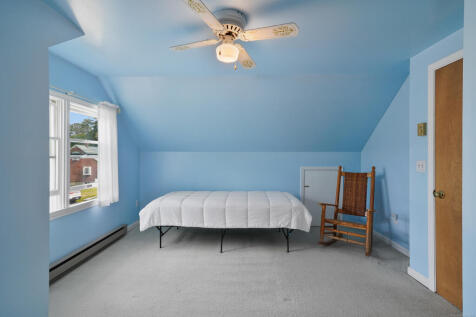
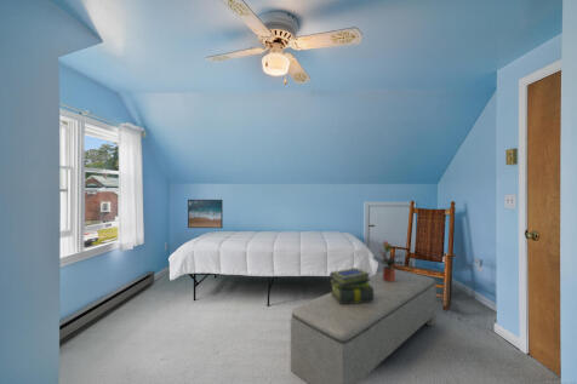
+ potted plant (387, 262)
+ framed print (205, 213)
+ bench (373, 316)
+ stack of books (350, 285)
